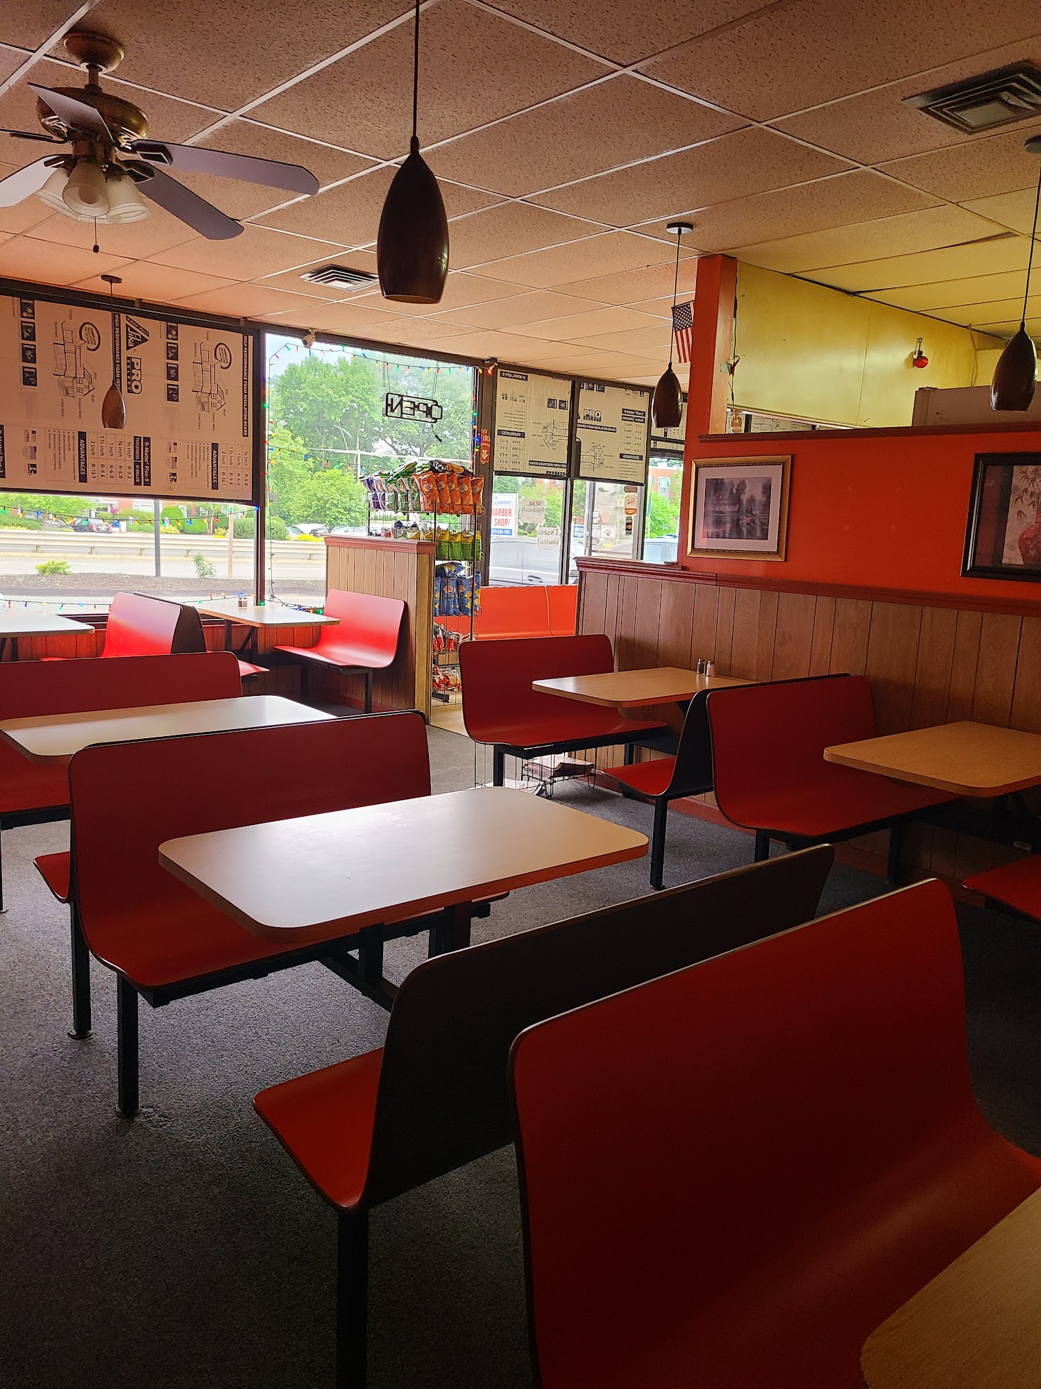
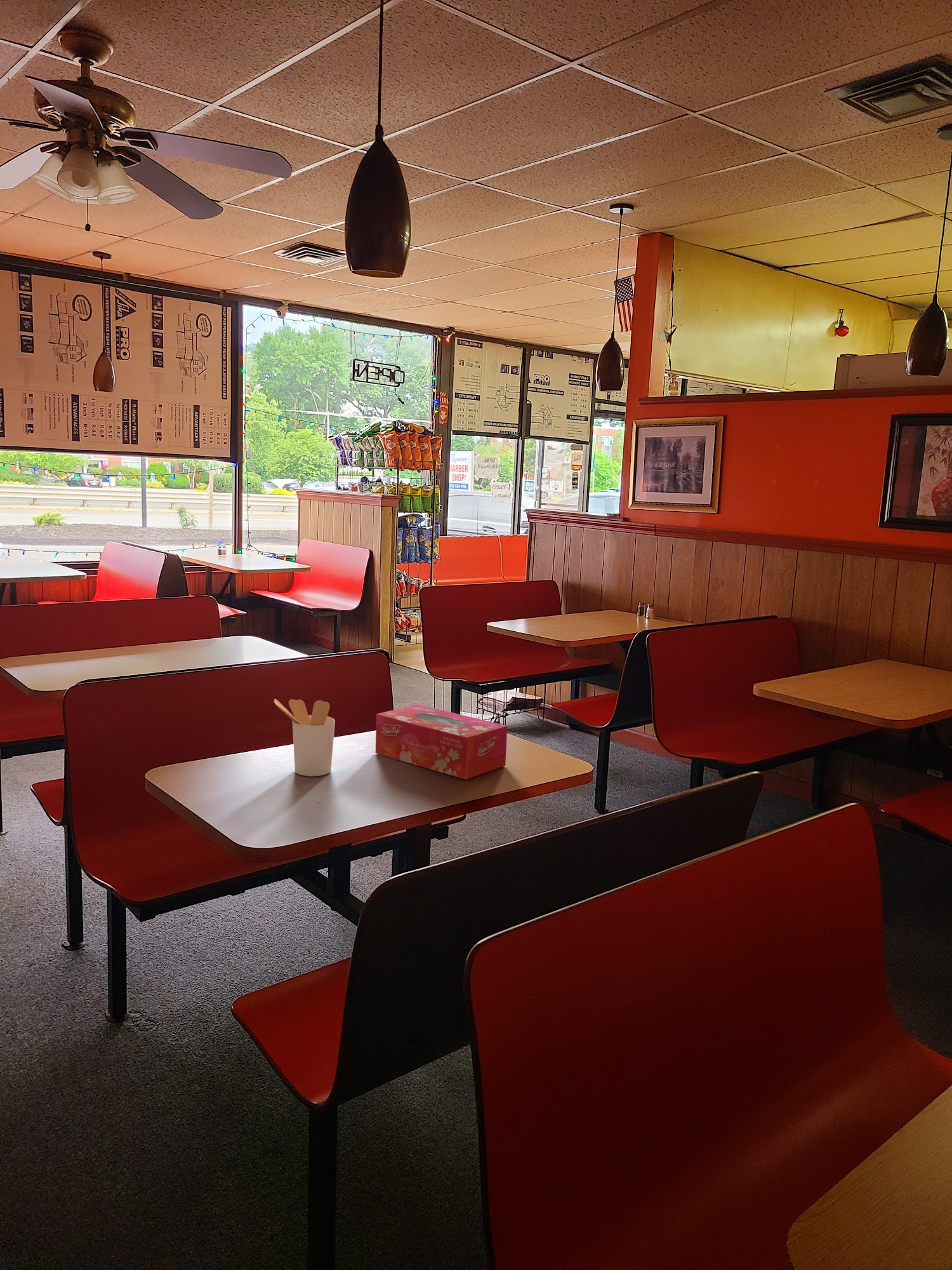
+ tissue box (440, 739)
+ utensil holder (303, 734)
